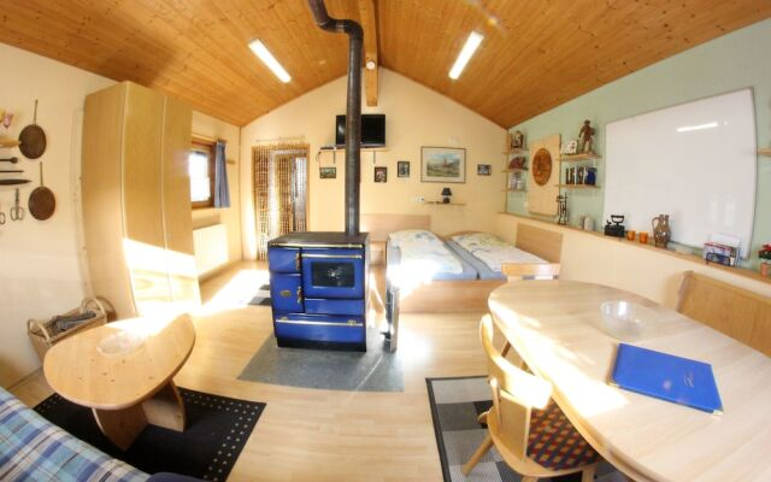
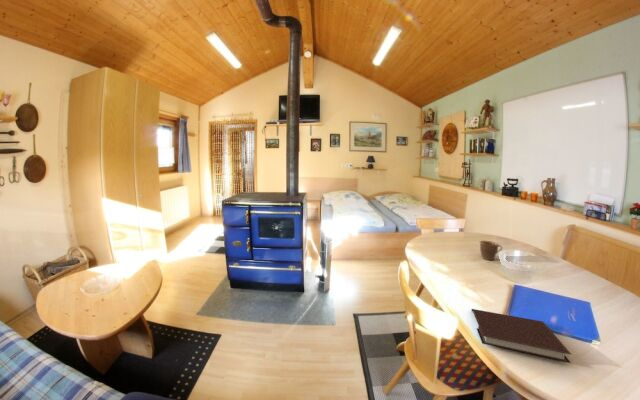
+ mug (490, 250)
+ notebook (513, 331)
